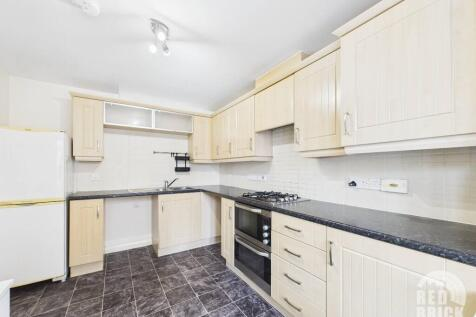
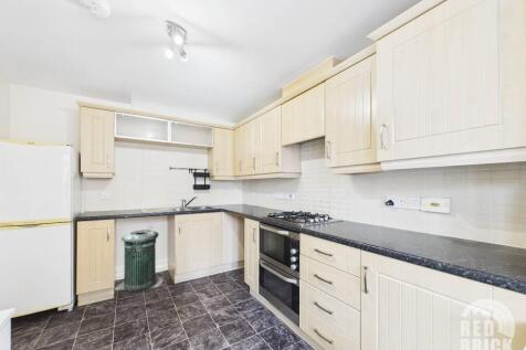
+ trash bin (139, 257)
